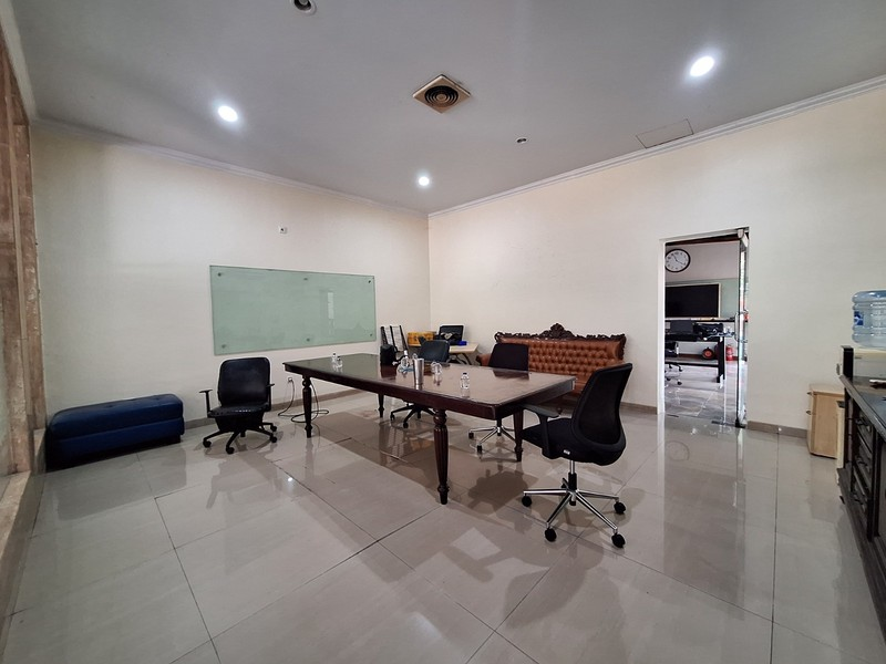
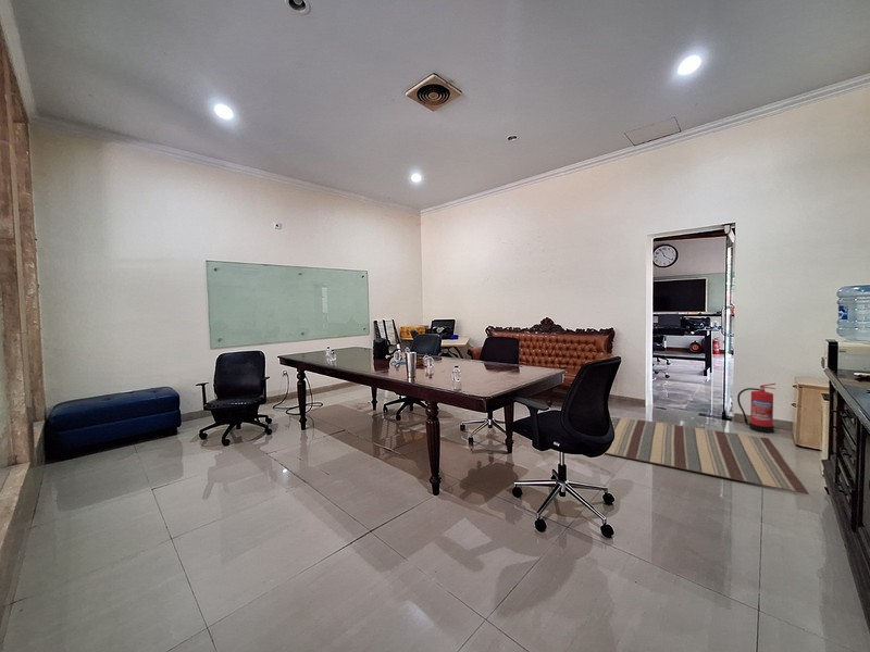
+ fire extinguisher (755, 405)
+ rug (654, 439)
